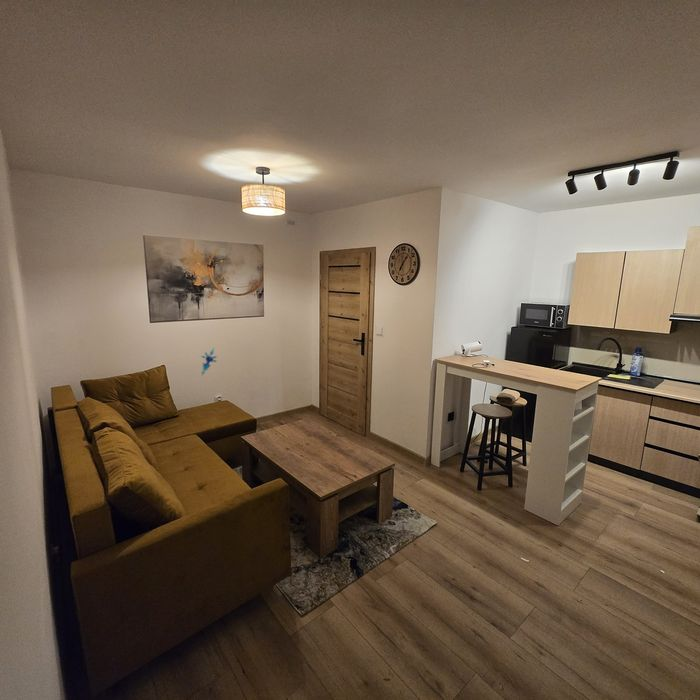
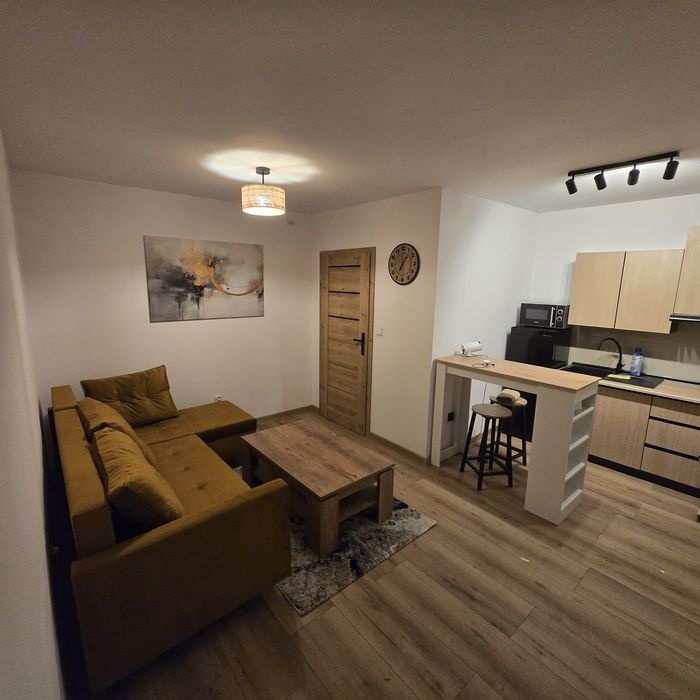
- decorative wall piece (208, 361)
